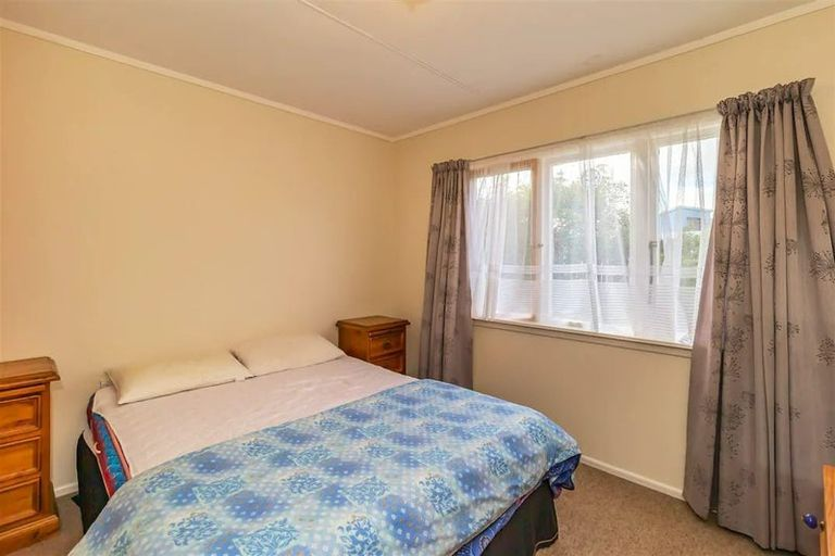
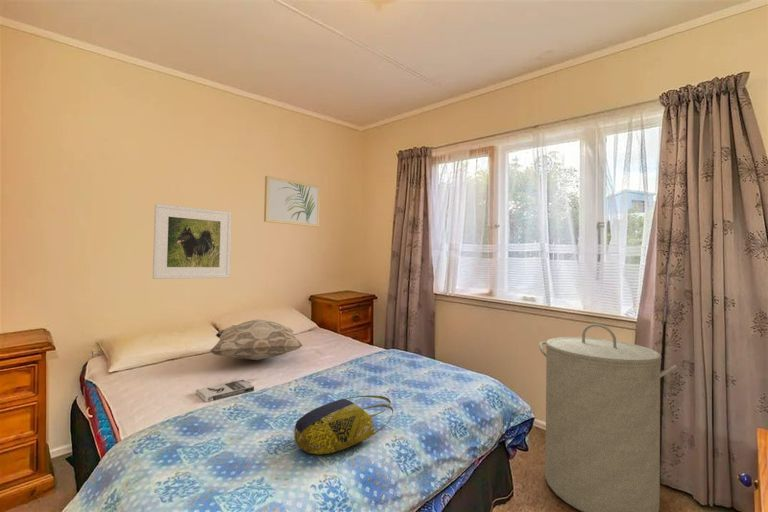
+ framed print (194, 243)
+ book (225, 390)
+ wall art (293, 202)
+ laundry hamper (599, 406)
+ decorative pillow (256, 339)
+ tote bag (347, 420)
